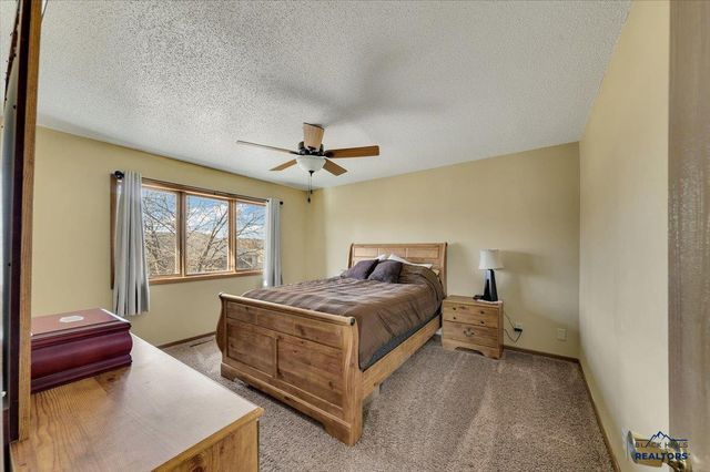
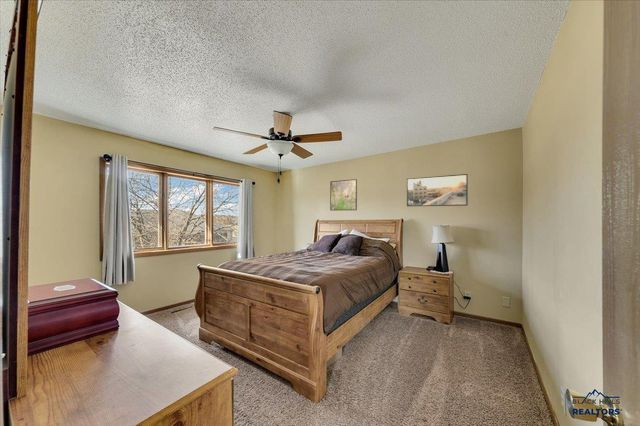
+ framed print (343, 195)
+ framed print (435, 191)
